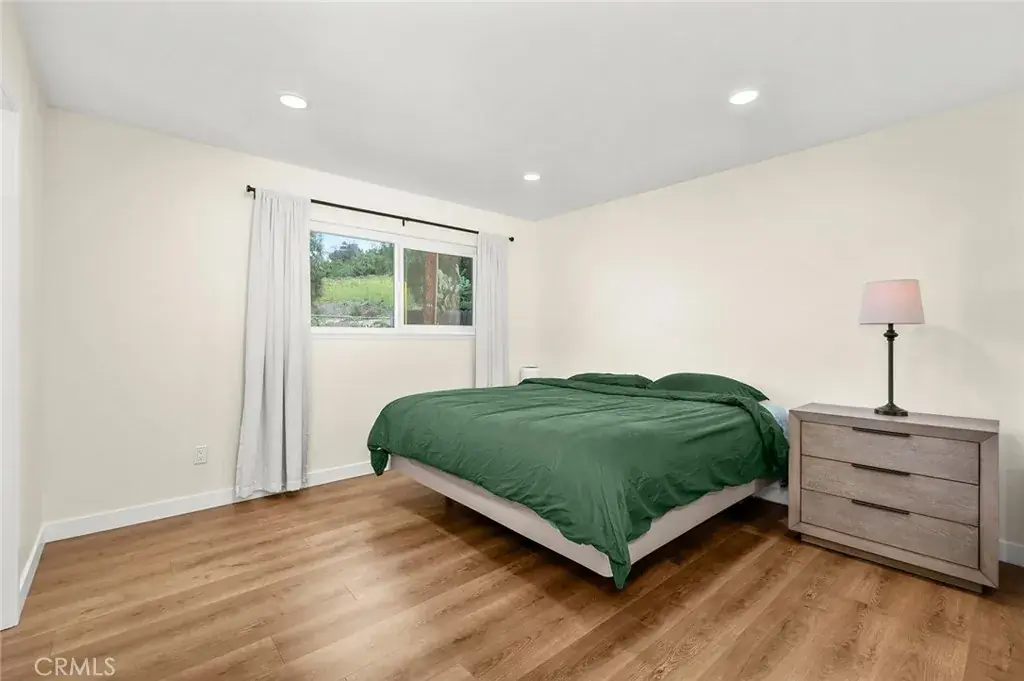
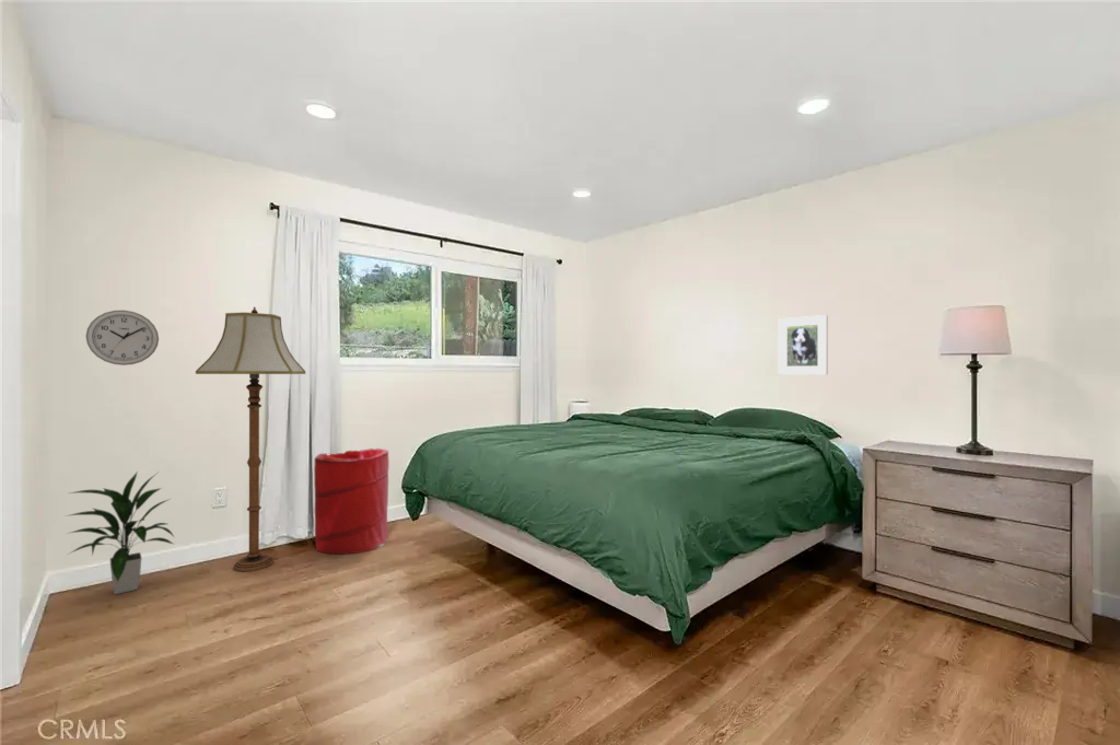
+ floor lamp (254, 435)
+ indoor plant (122, 532)
+ laundry hamper (352, 496)
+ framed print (802, 346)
+ wall clock (124, 337)
